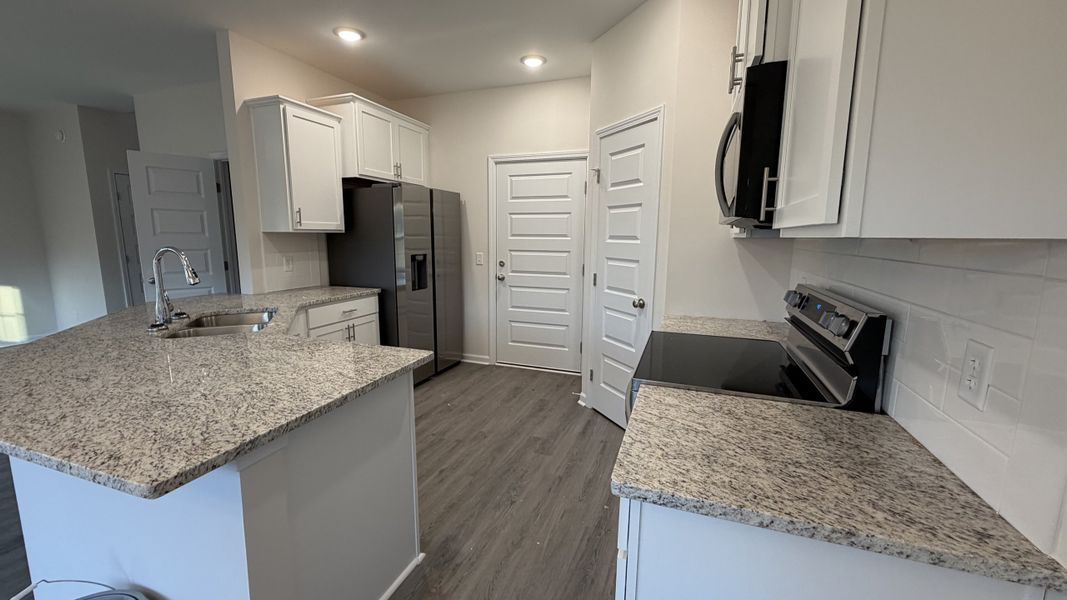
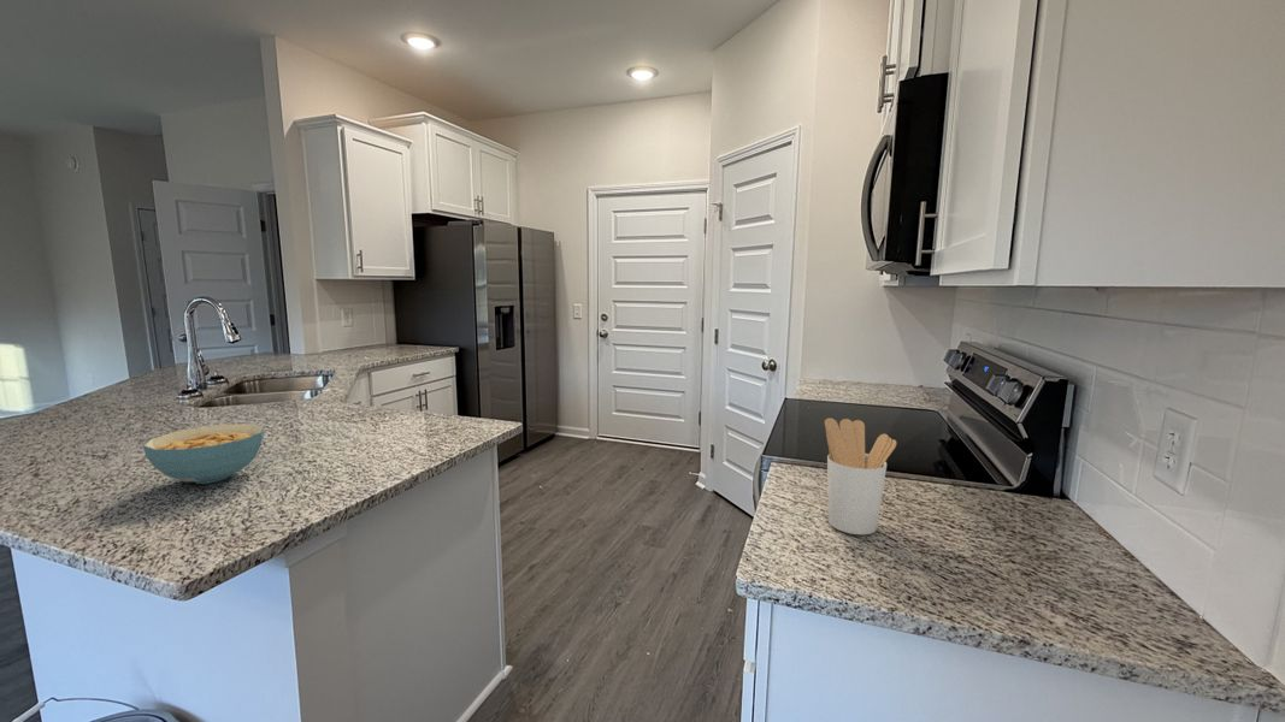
+ utensil holder (850, 471)
+ cereal bowl (210, 457)
